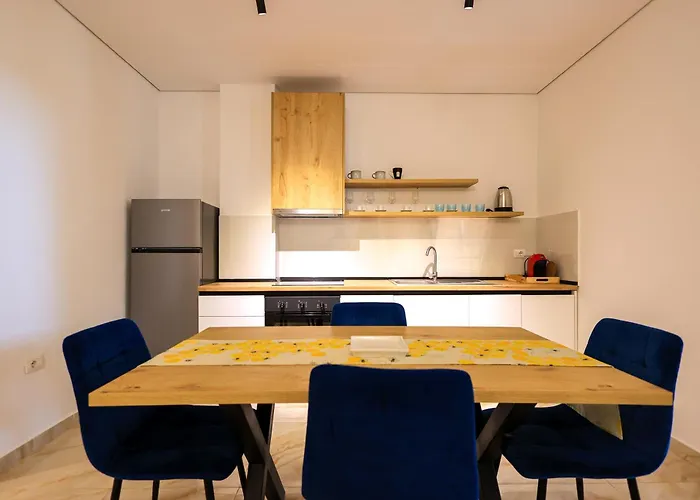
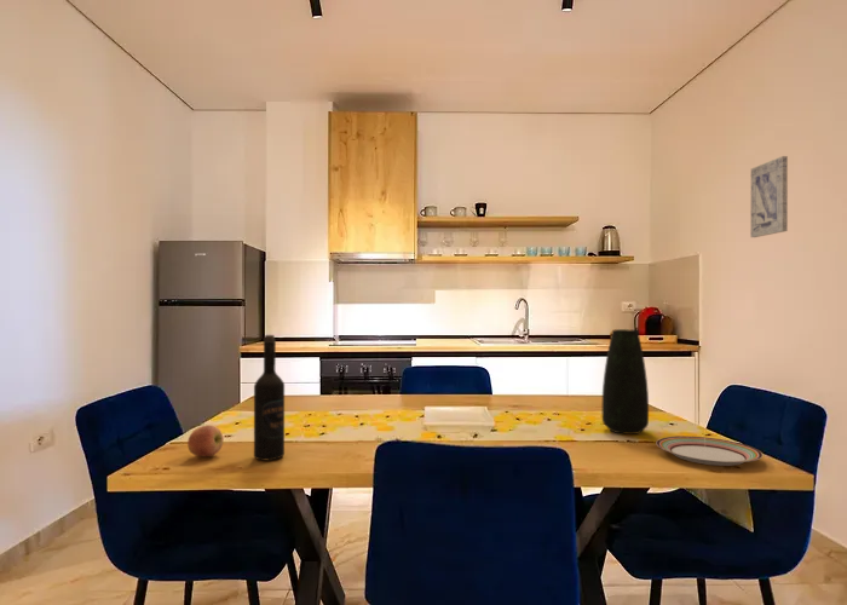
+ plate (707, 451)
+ vase (624, 380)
+ wine bottle (269, 396)
+ apple (207, 440)
+ wall art (767, 198)
